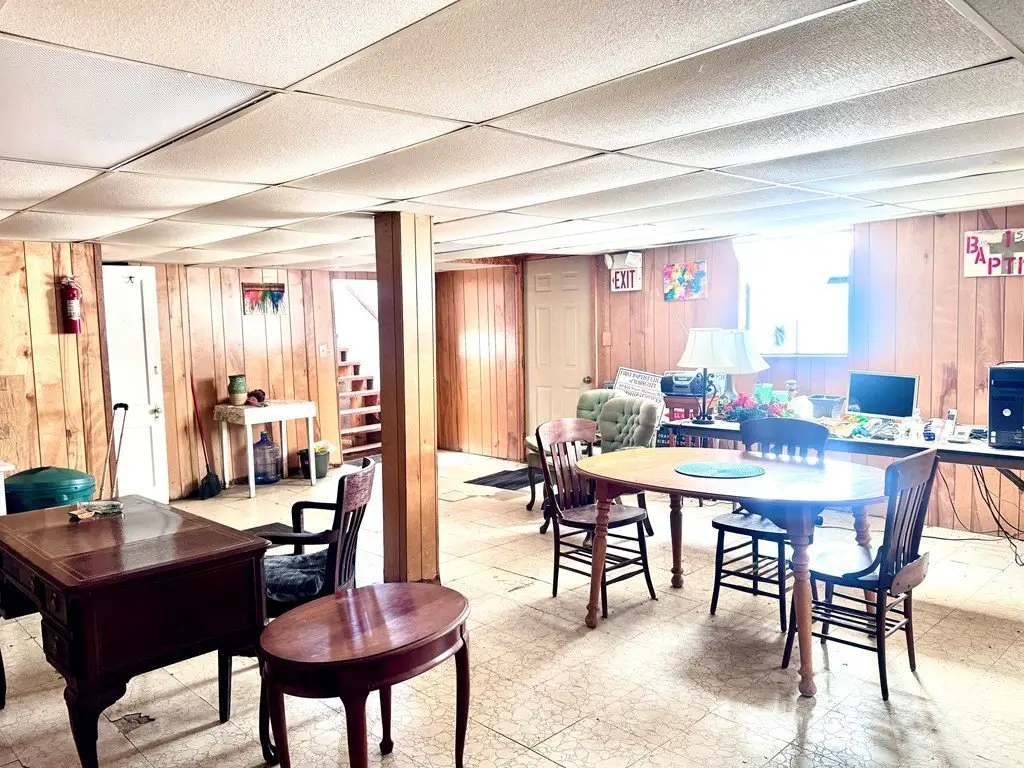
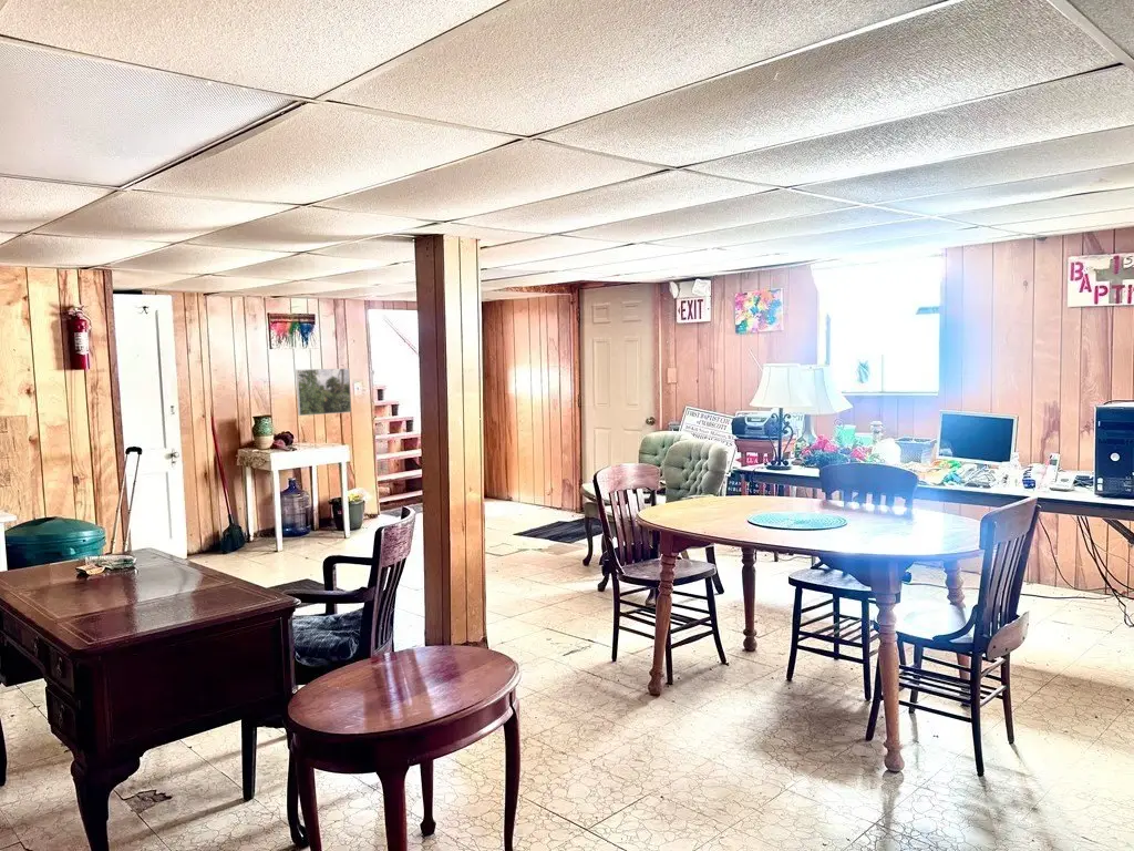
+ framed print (323, 391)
